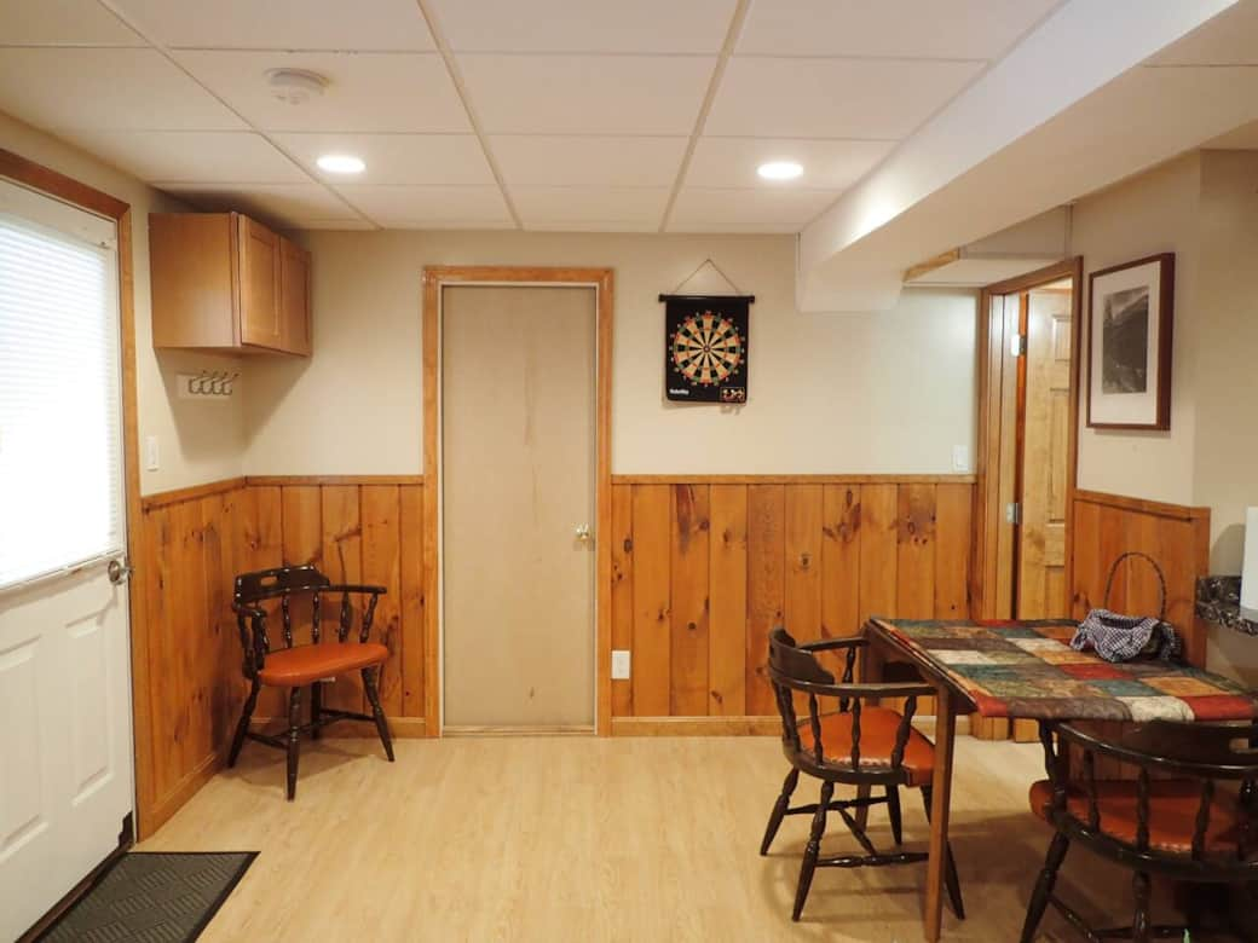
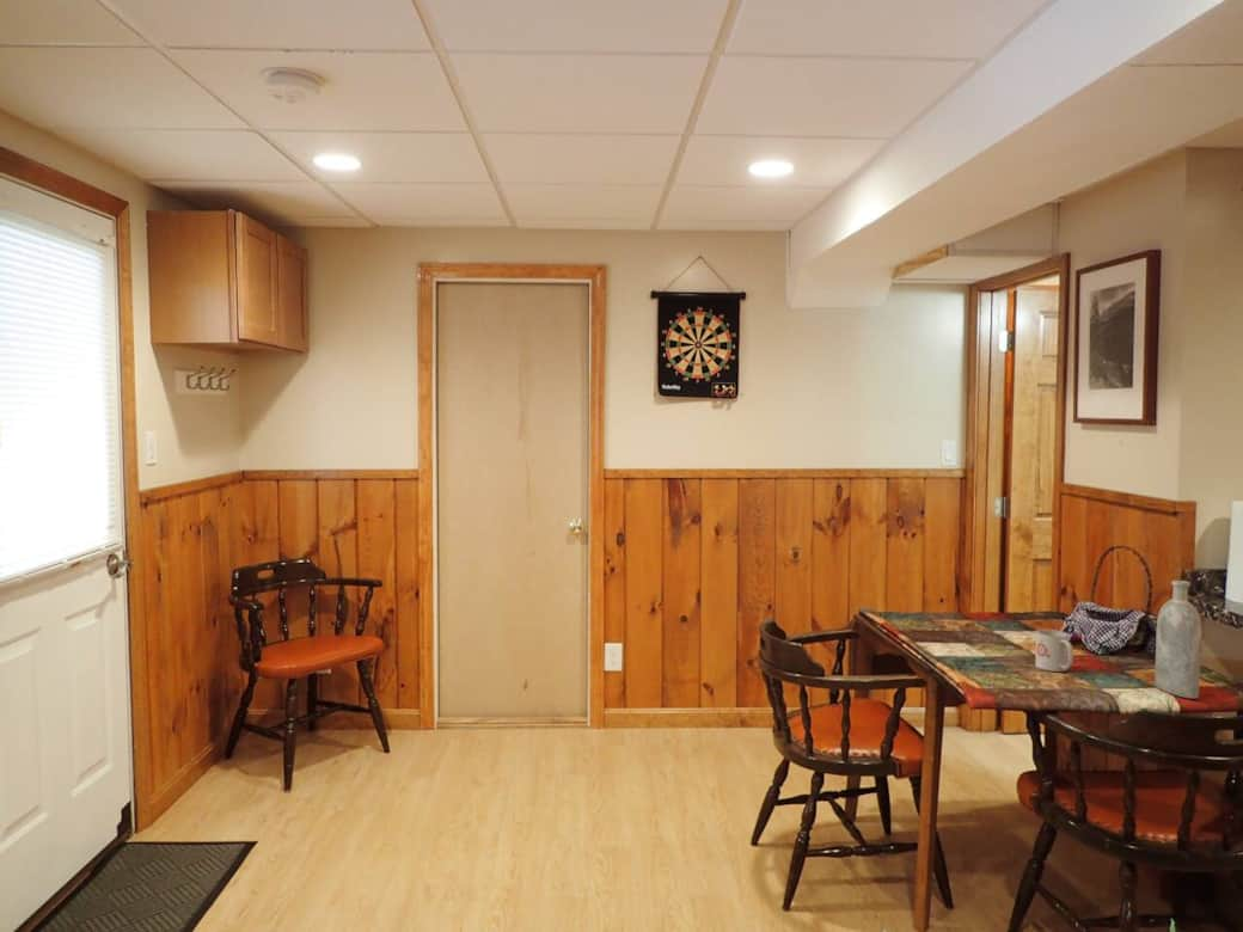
+ bottle (1178, 636)
+ mug (1055, 651)
